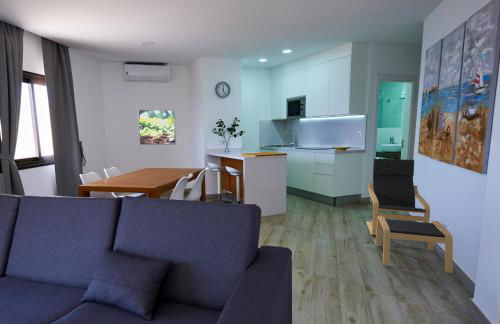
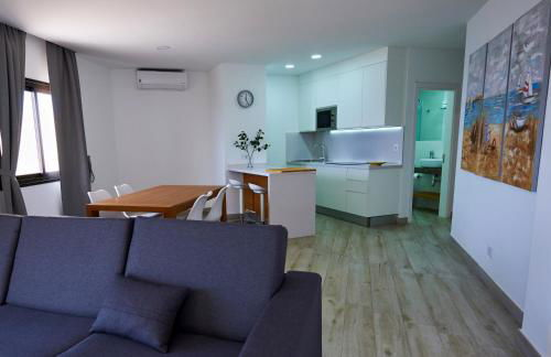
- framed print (157, 127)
- lounge chair (402, 203)
